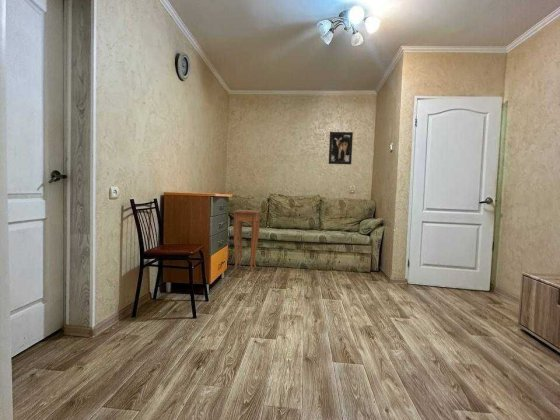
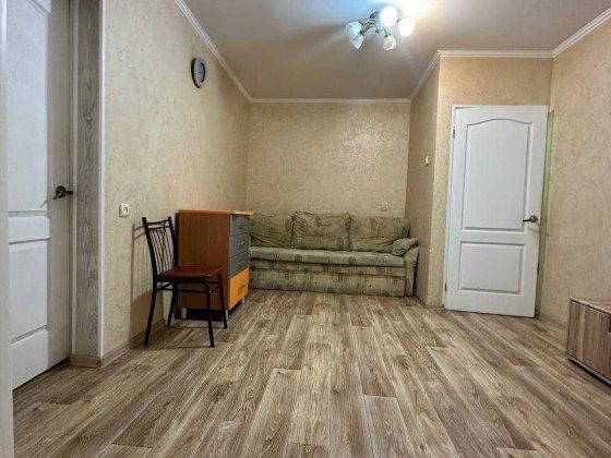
- wall art (340, 148)
- side table (241, 240)
